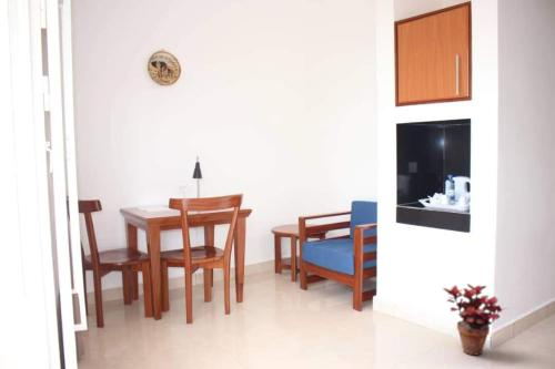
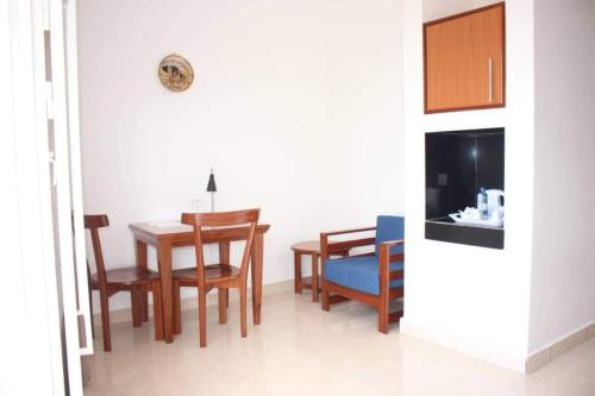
- potted plant (475, 320)
